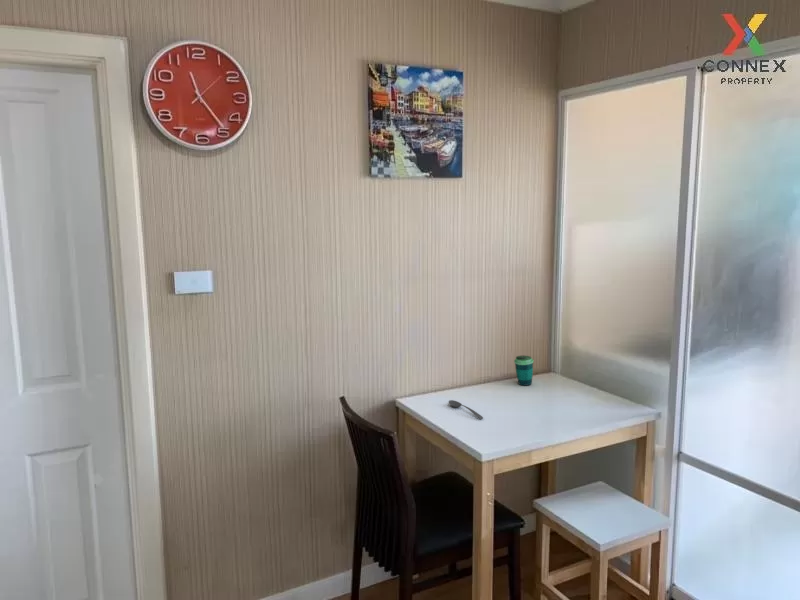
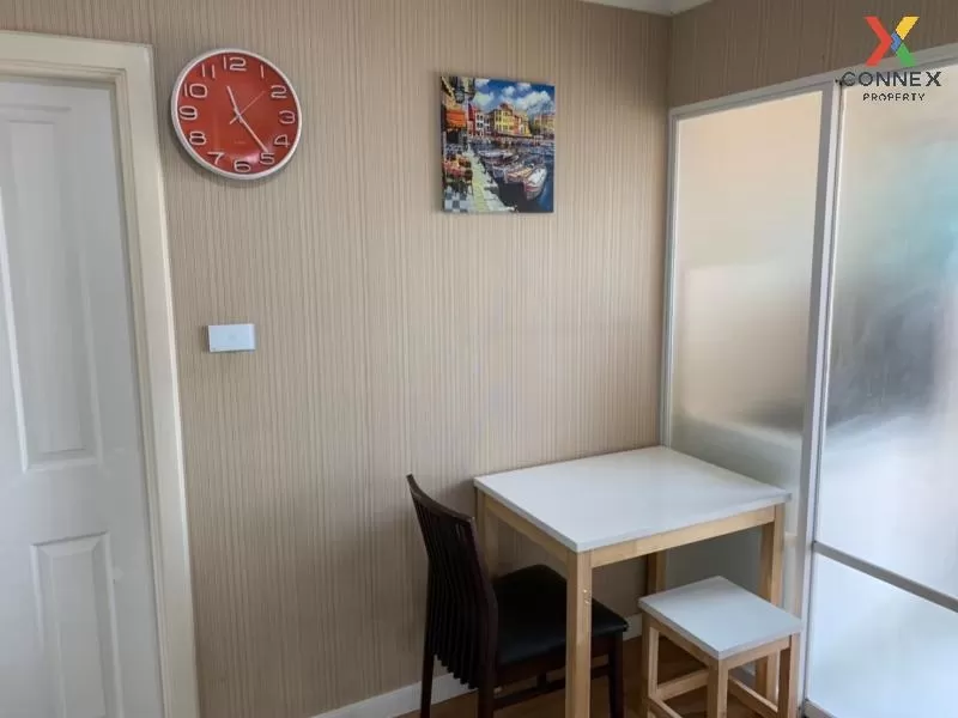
- cup (523, 370)
- soupspoon (466, 407)
